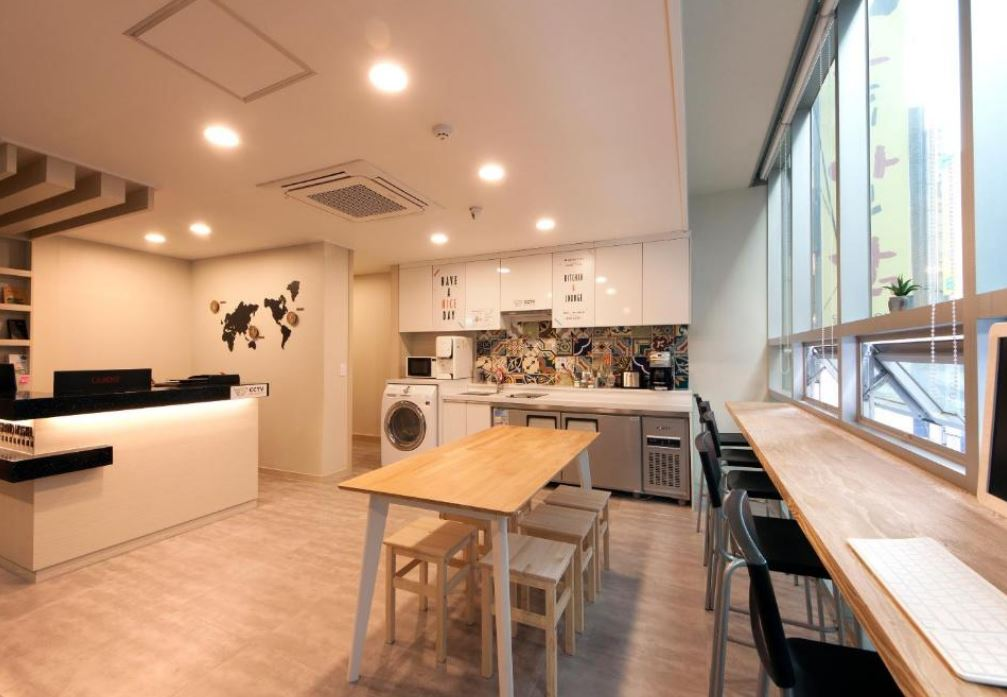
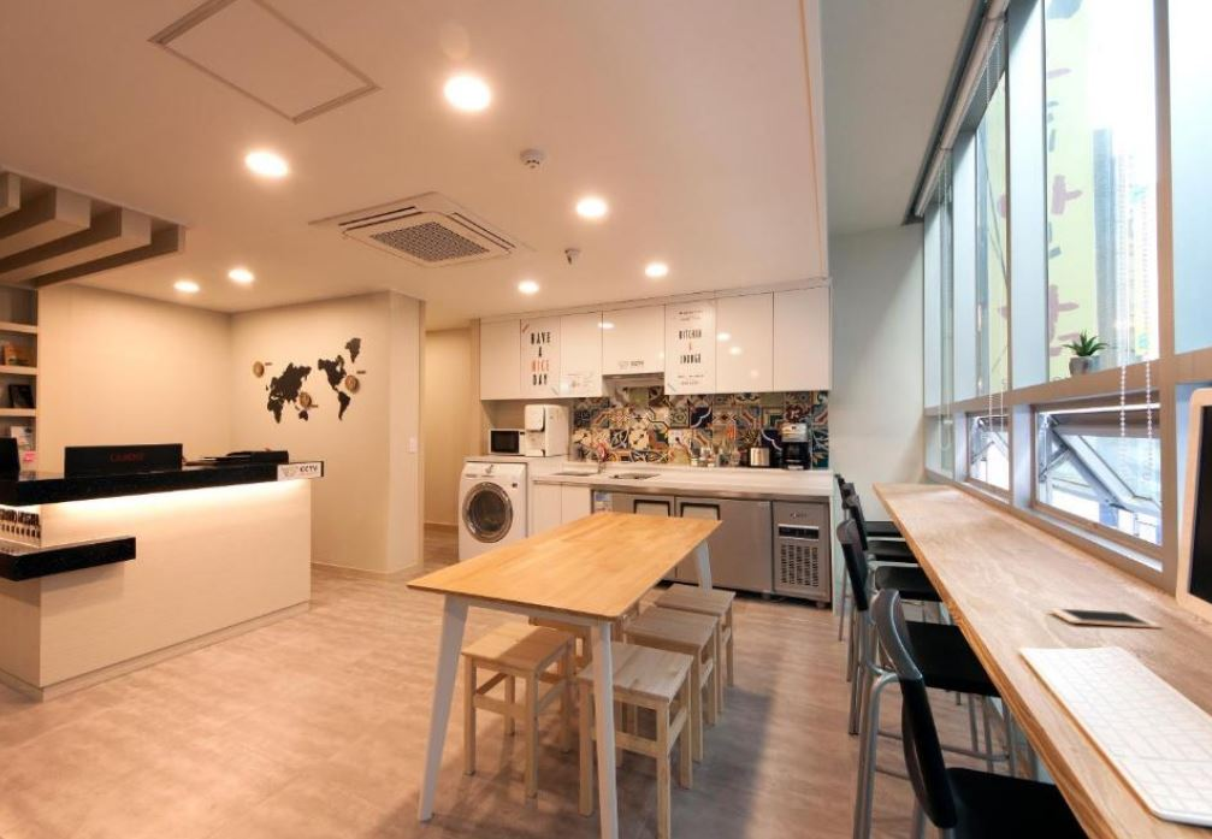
+ cell phone (1101, 618)
